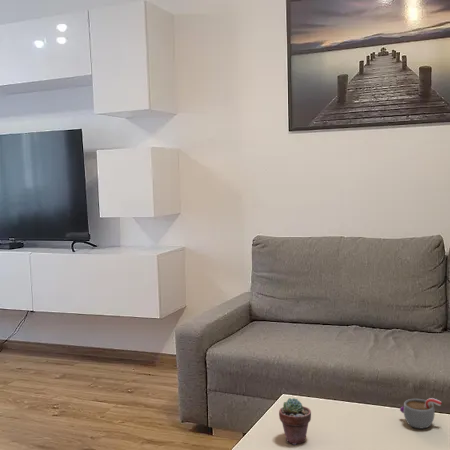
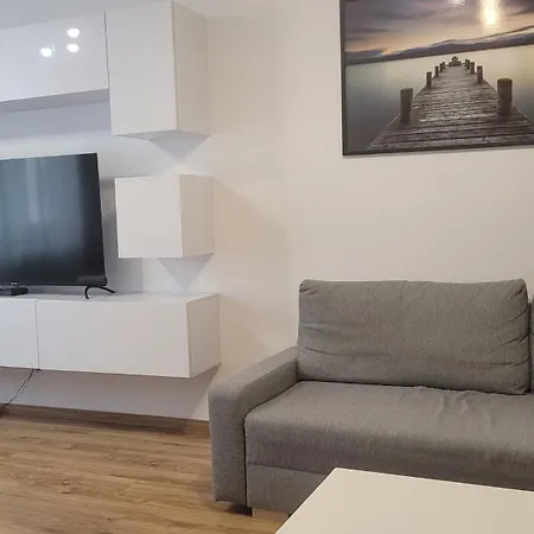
- mug (420, 409)
- potted succulent (295, 419)
